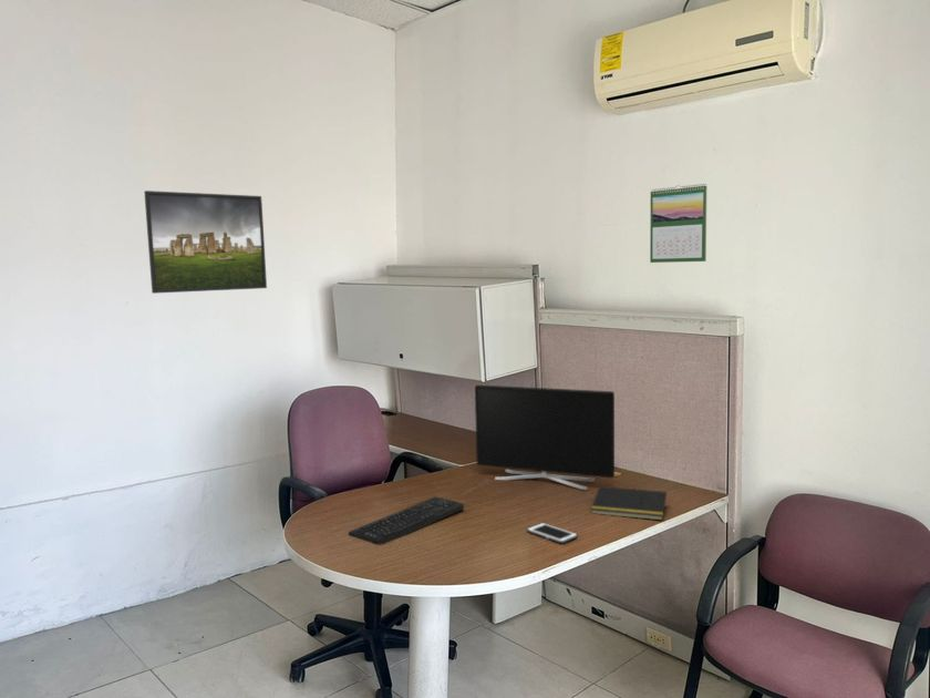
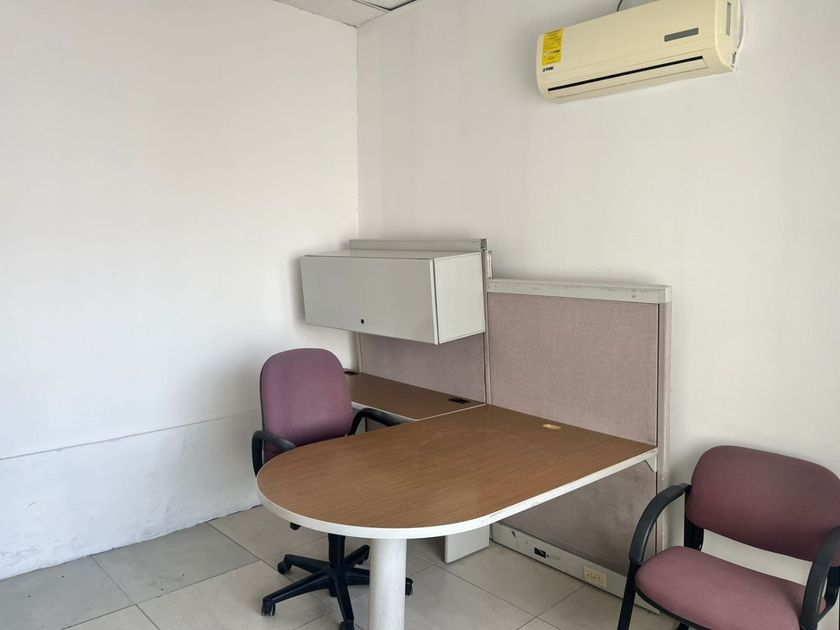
- cell phone (551, 533)
- keyboard (410, 519)
- monitor (542, 434)
- notepad (629, 502)
- calendar (678, 224)
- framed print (208, 242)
